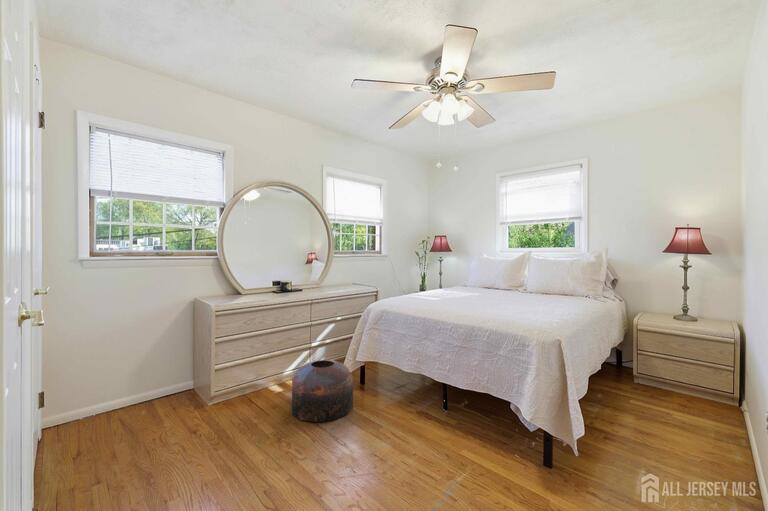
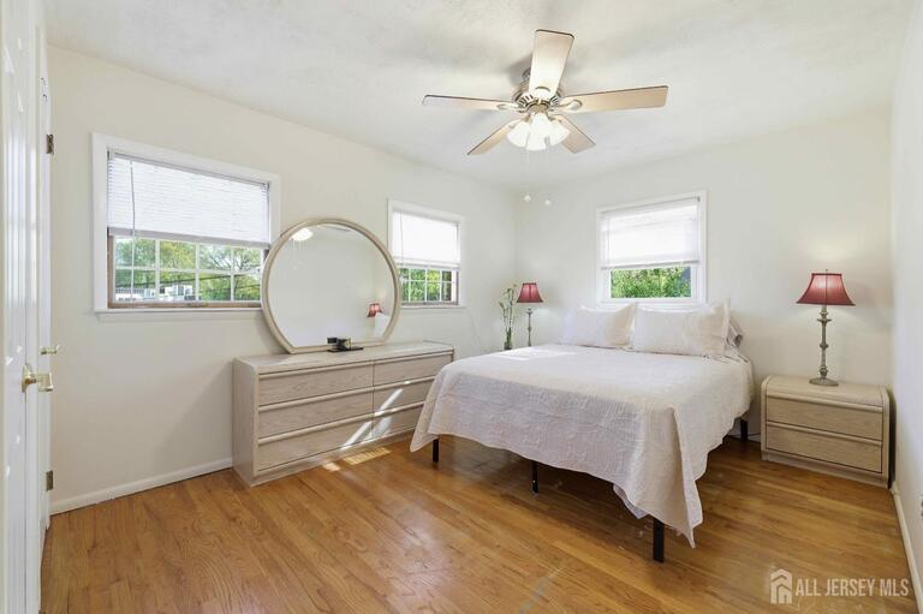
- pouf (322, 385)
